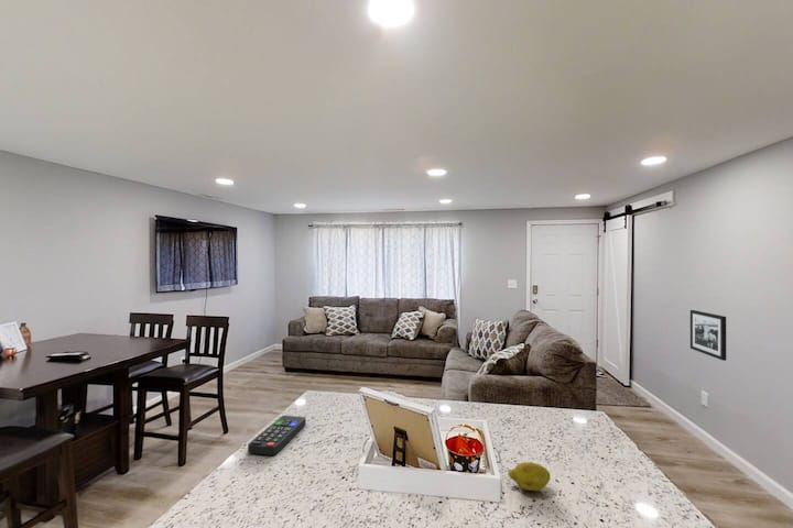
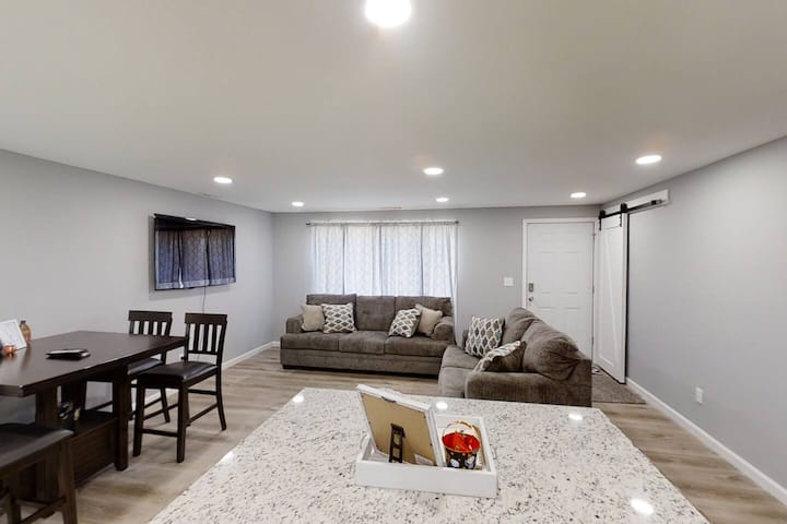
- remote control (279, 432)
- fruit (529, 476)
- picture frame (706, 333)
